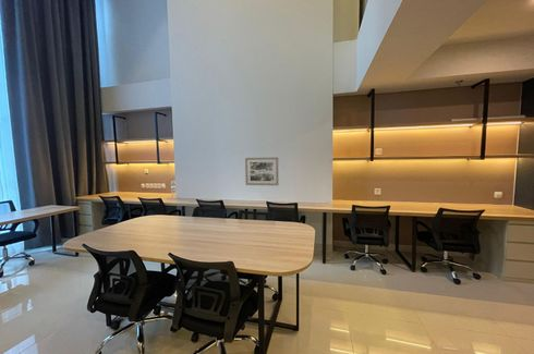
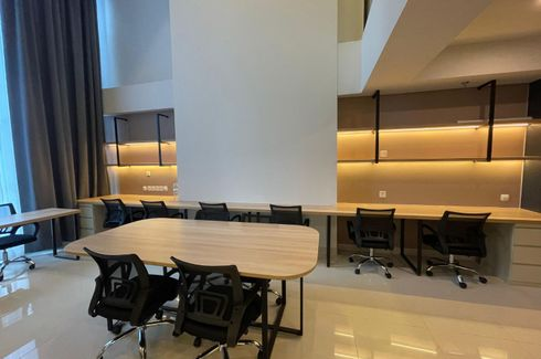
- wall art (262, 171)
